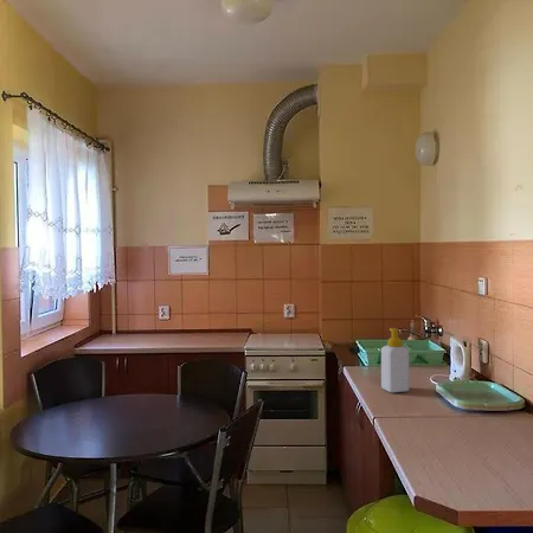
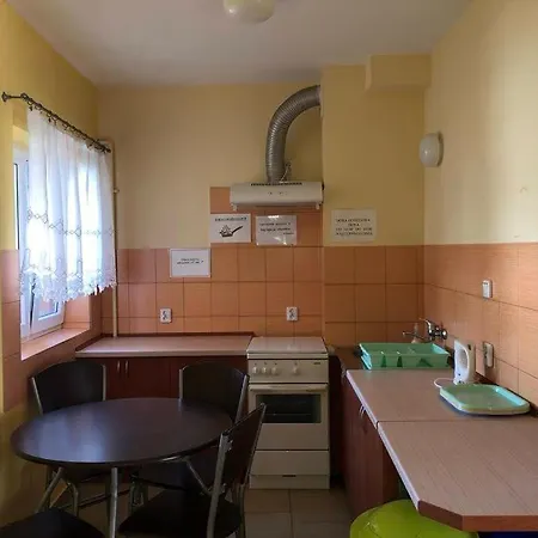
- soap bottle (394, 359)
